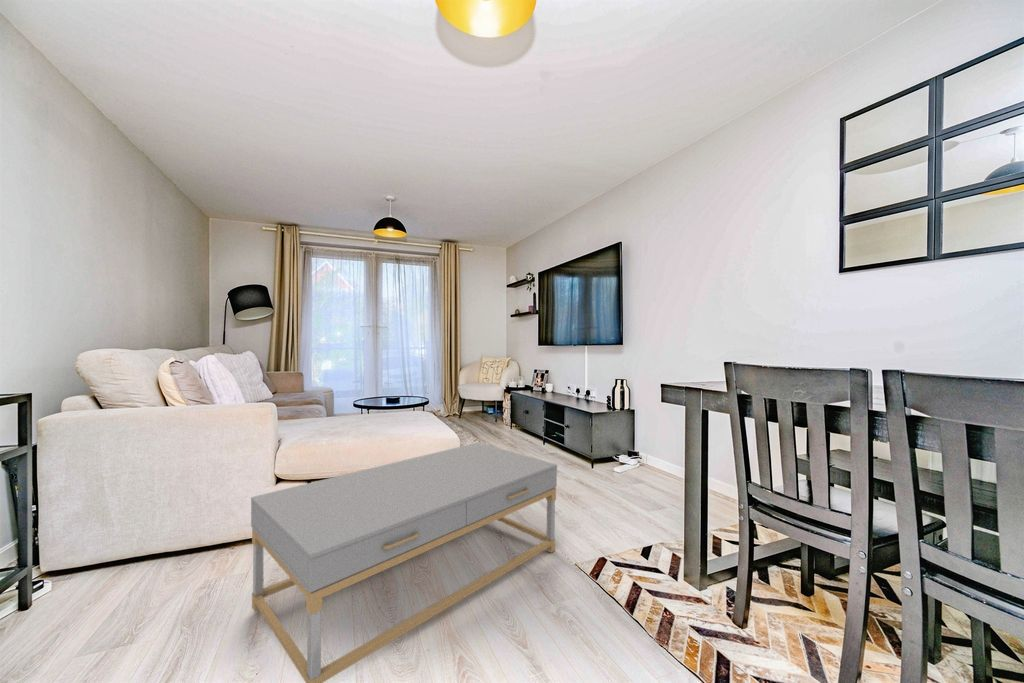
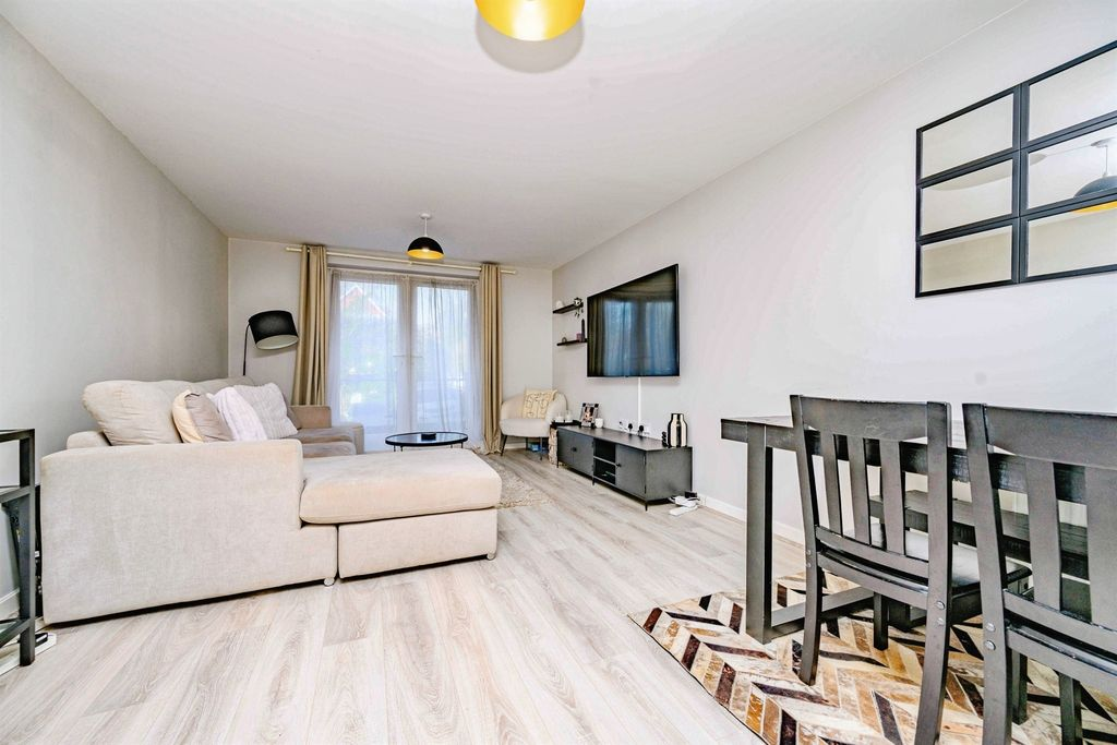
- coffee table (423, 528)
